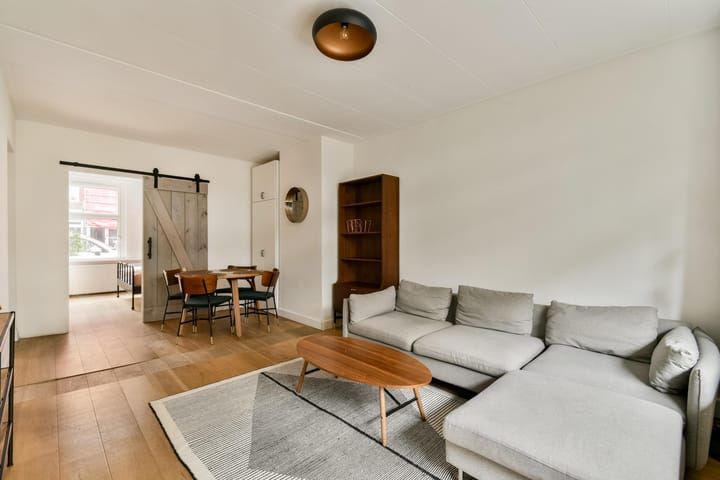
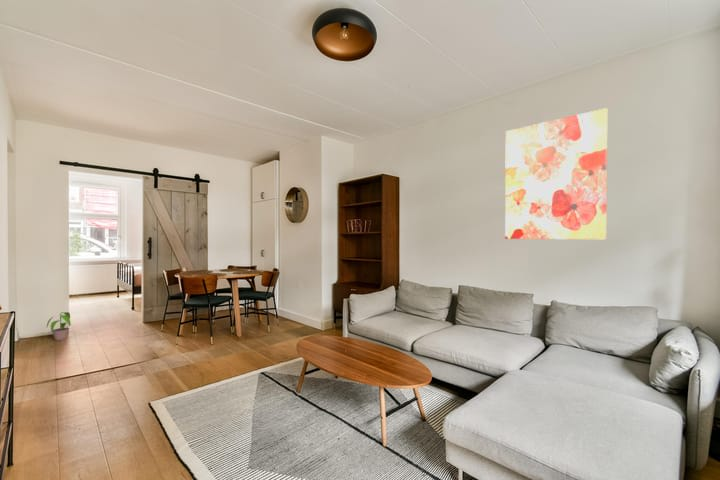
+ wall art (551, 180)
+ potted plant (60, 326)
